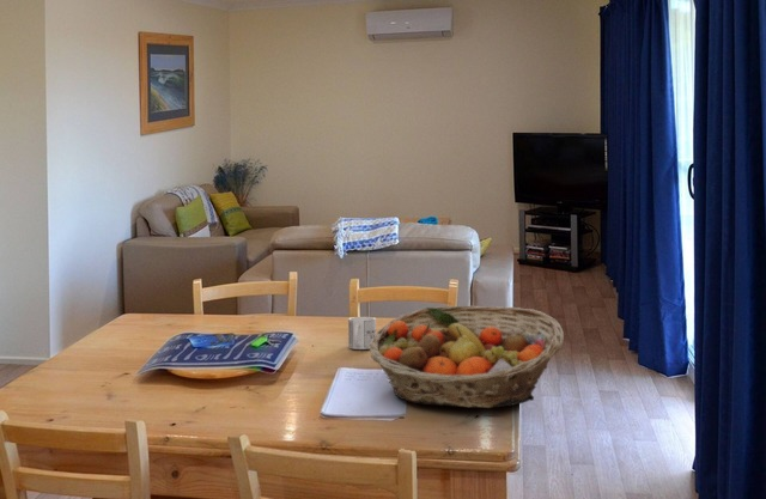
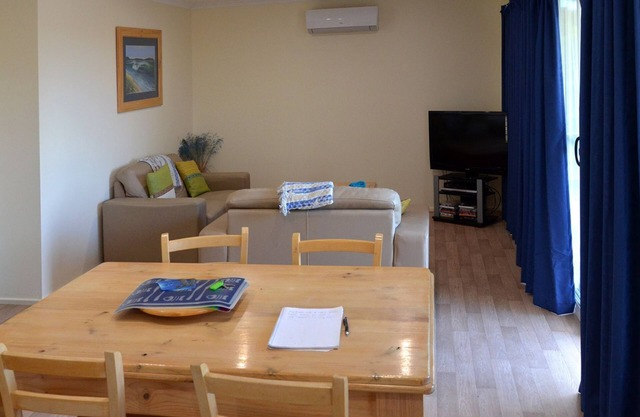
- fruit basket (464, 353)
- mug (360, 333)
